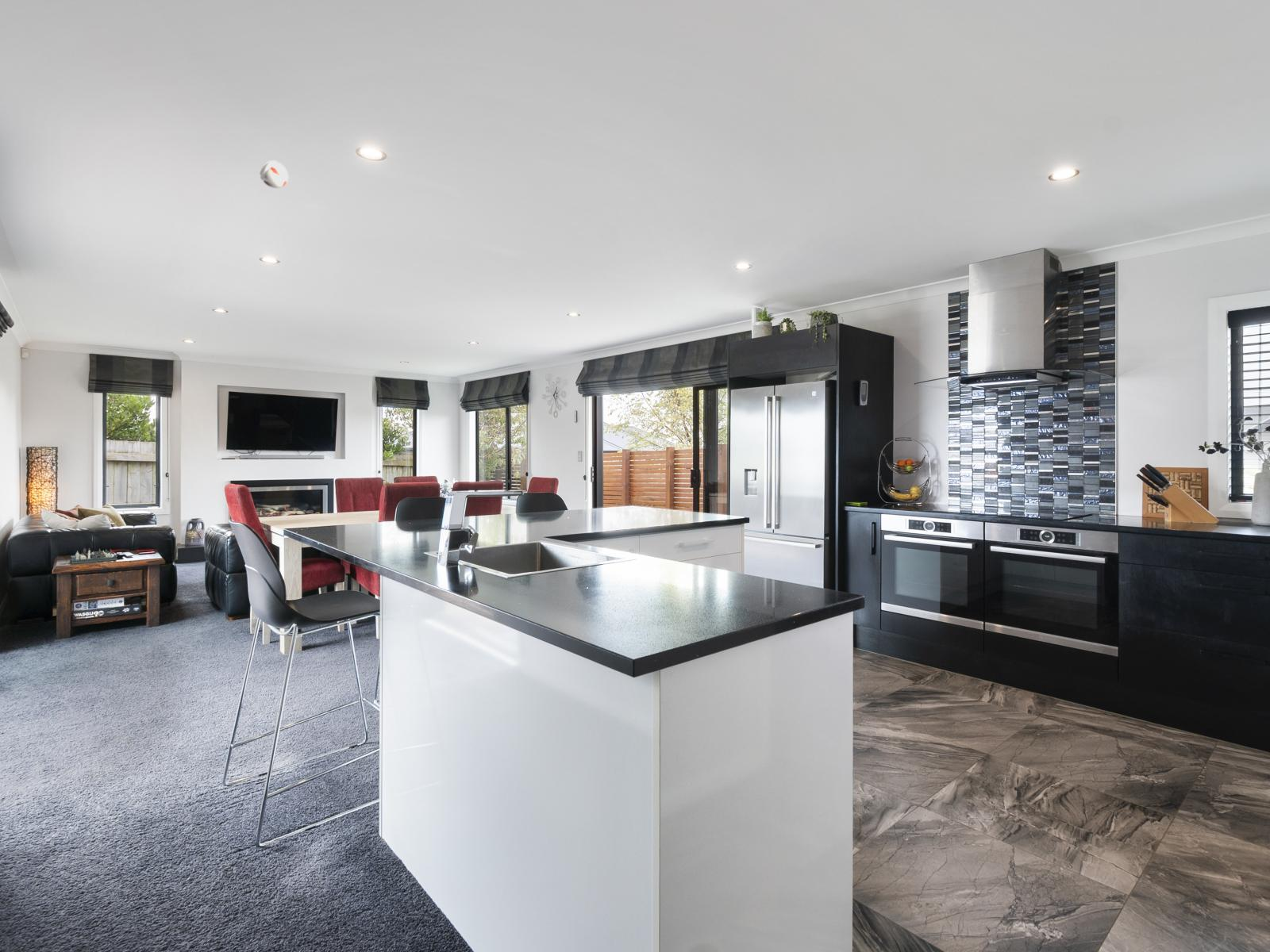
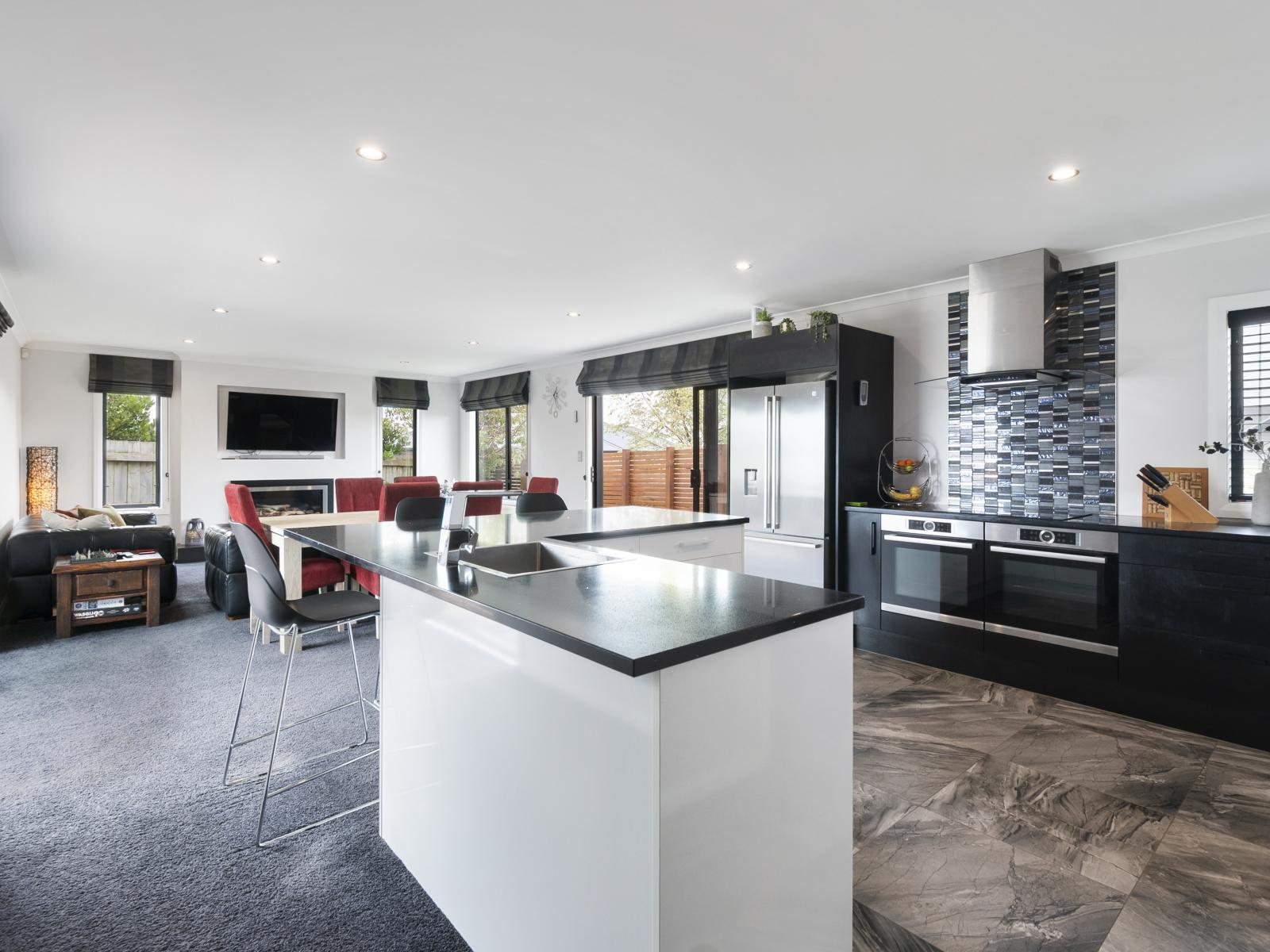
- smoke detector (274, 174)
